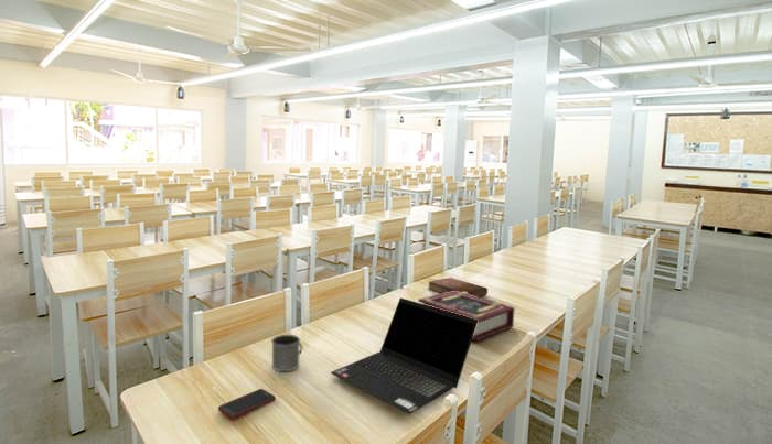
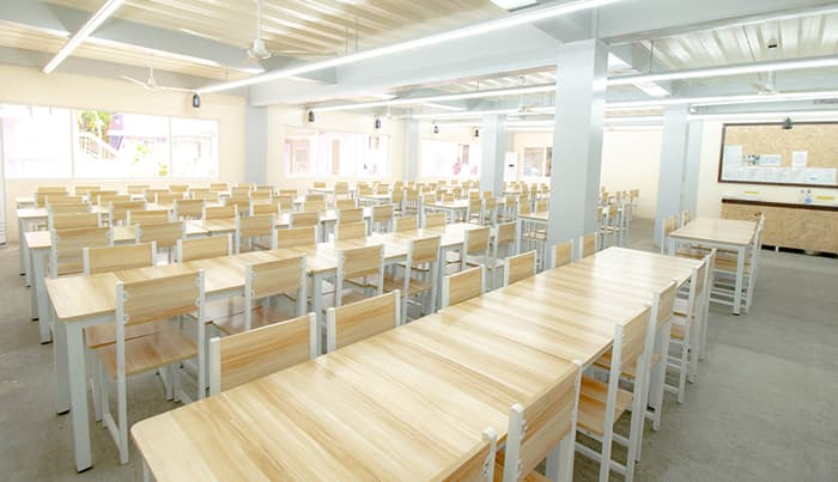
- bible (457, 288)
- laptop computer (404, 348)
- book (465, 311)
- mug (288, 351)
- cell phone (247, 403)
